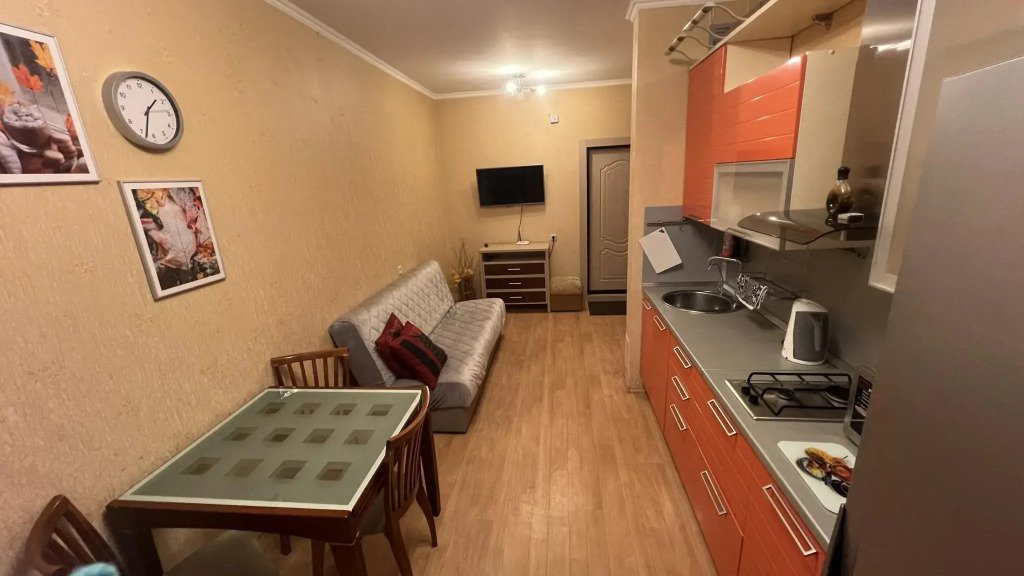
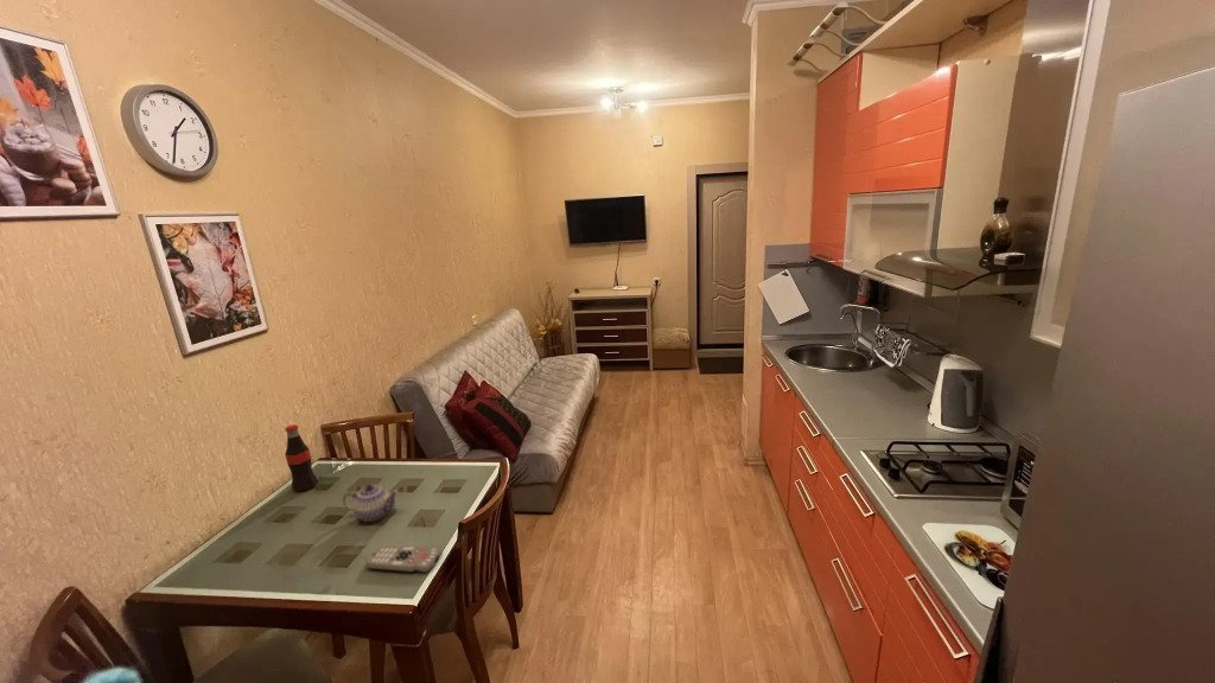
+ remote control (402, 558)
+ bottle (298, 457)
+ teapot (371, 500)
